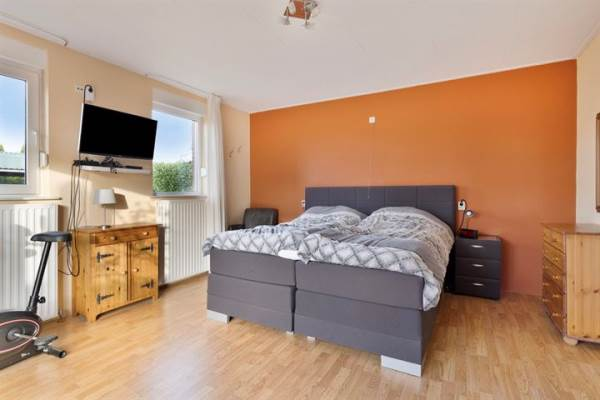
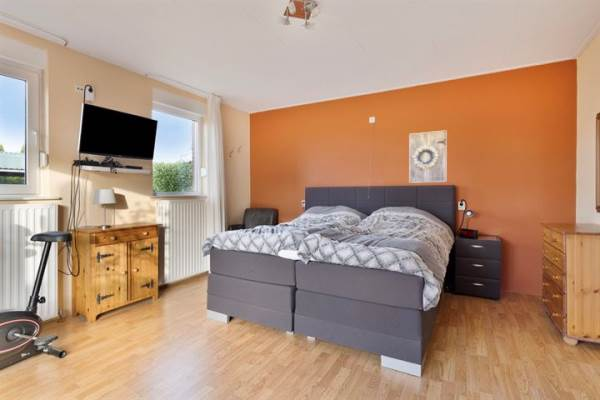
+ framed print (427, 157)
